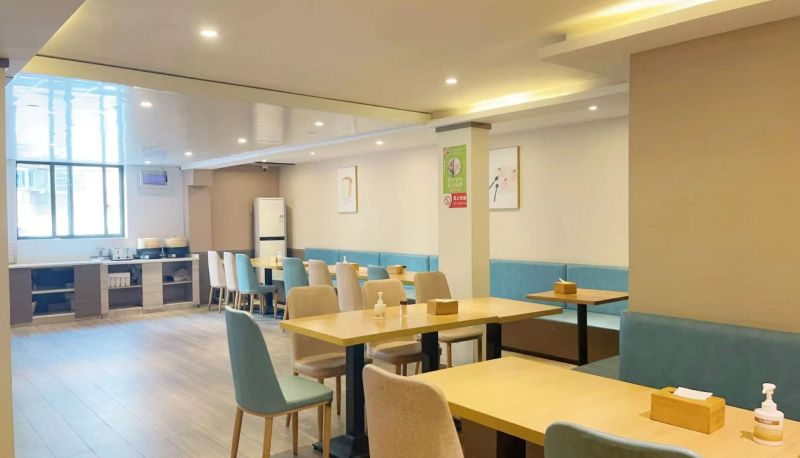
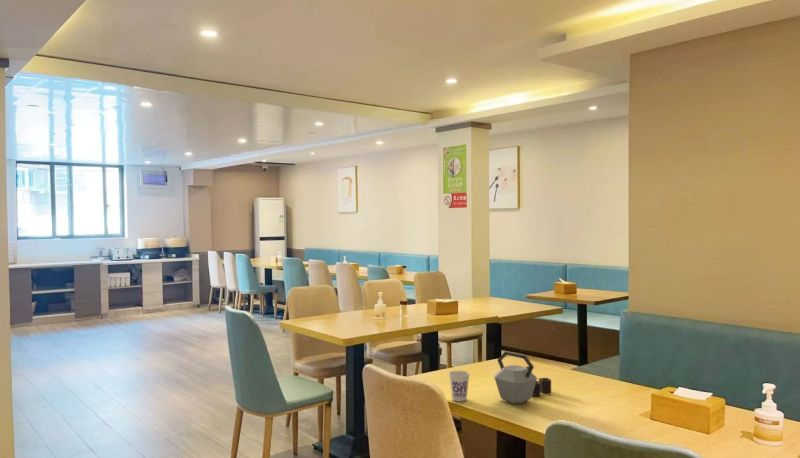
+ cup (459, 386)
+ kettle (527, 373)
